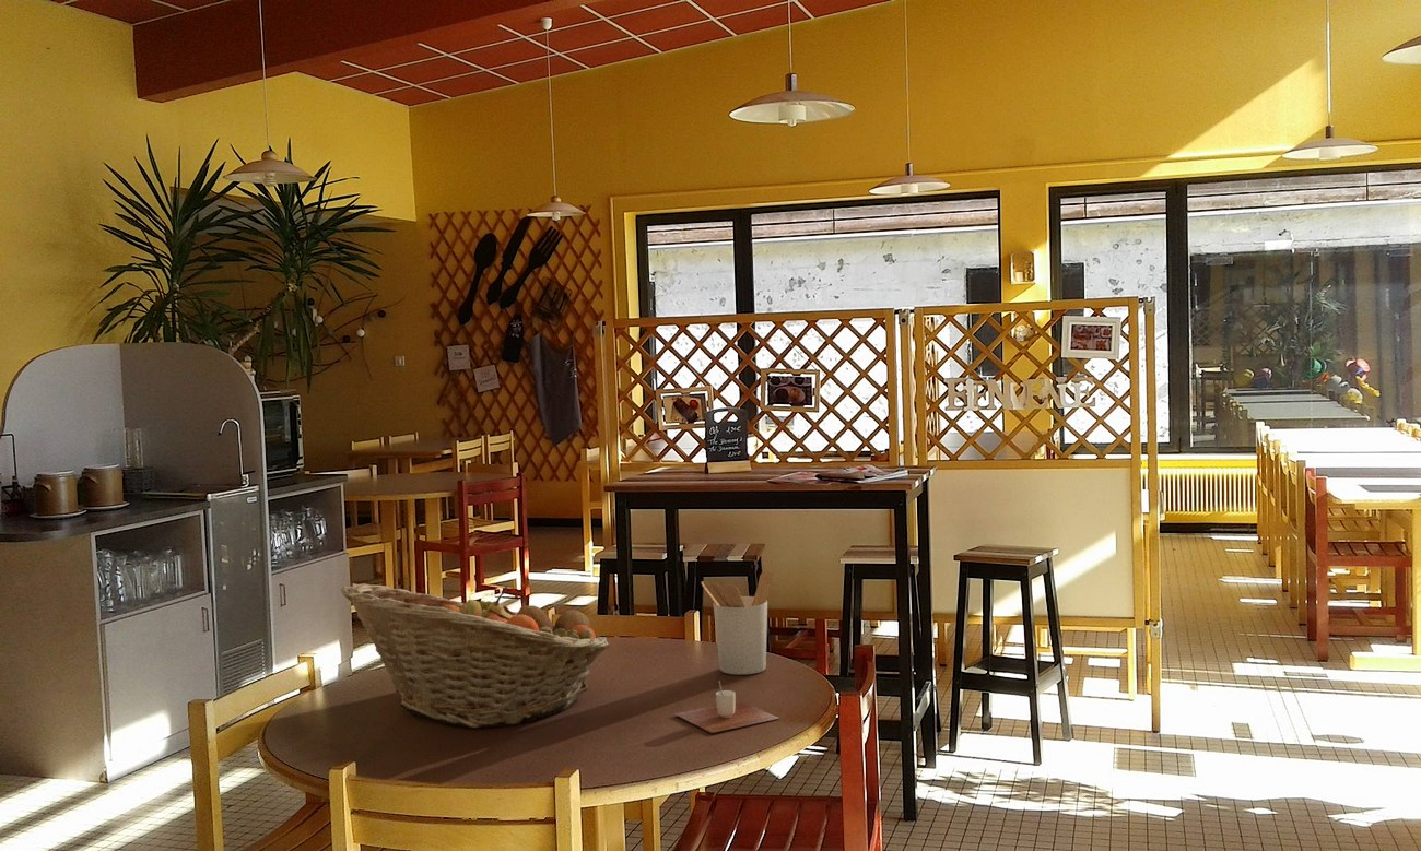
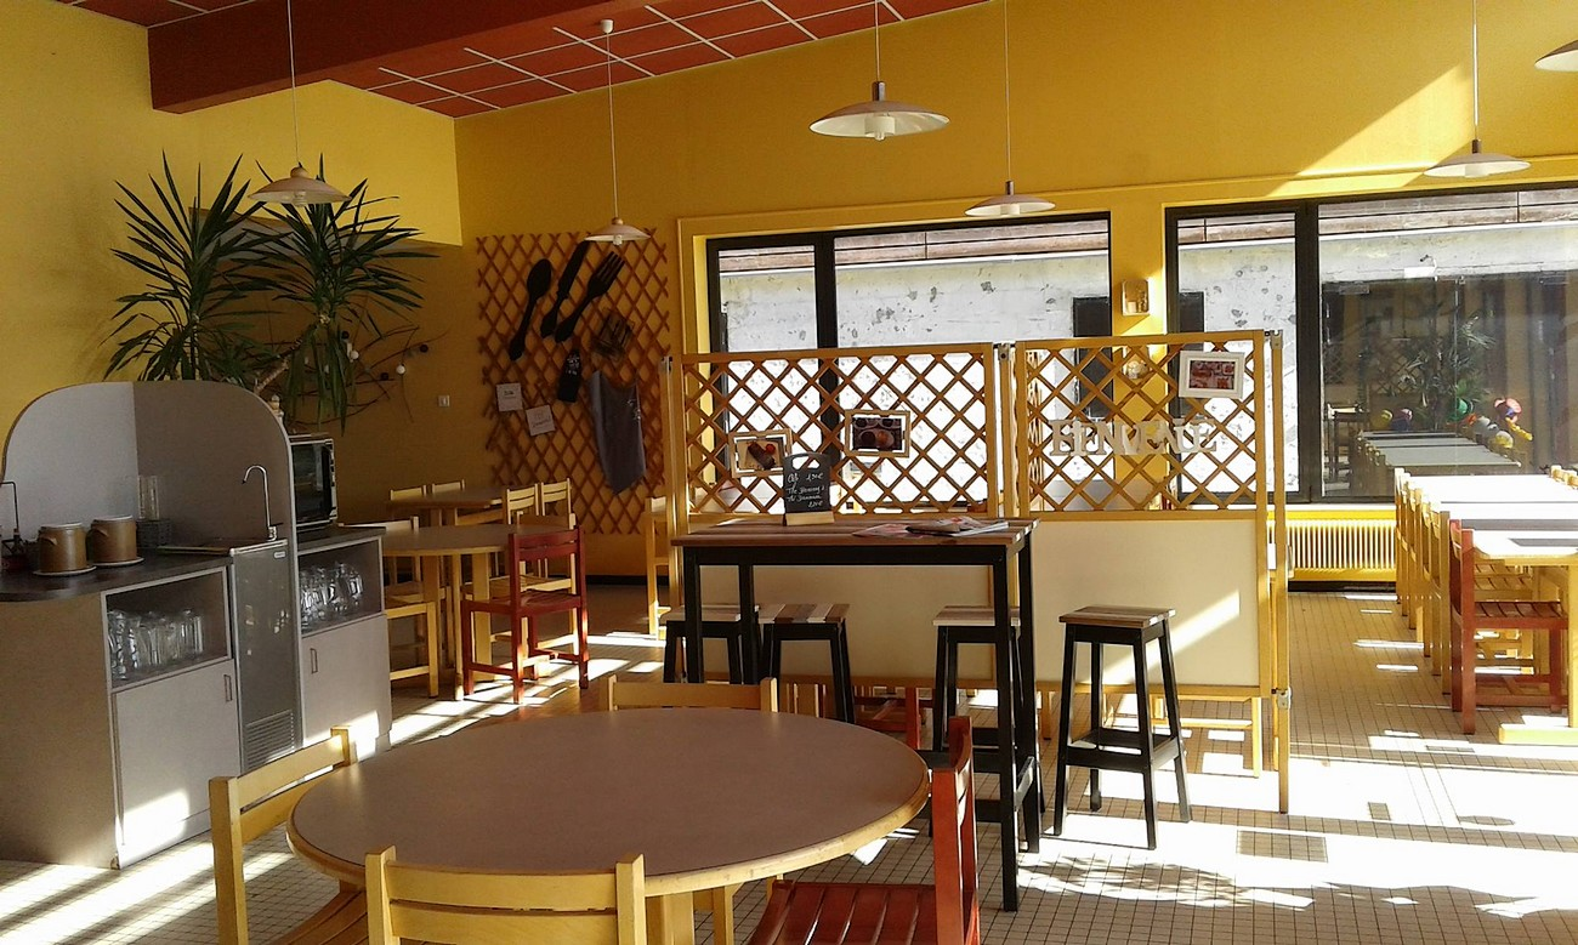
- cup (725, 699)
- utensil holder (735, 622)
- fruit basket (474, 639)
